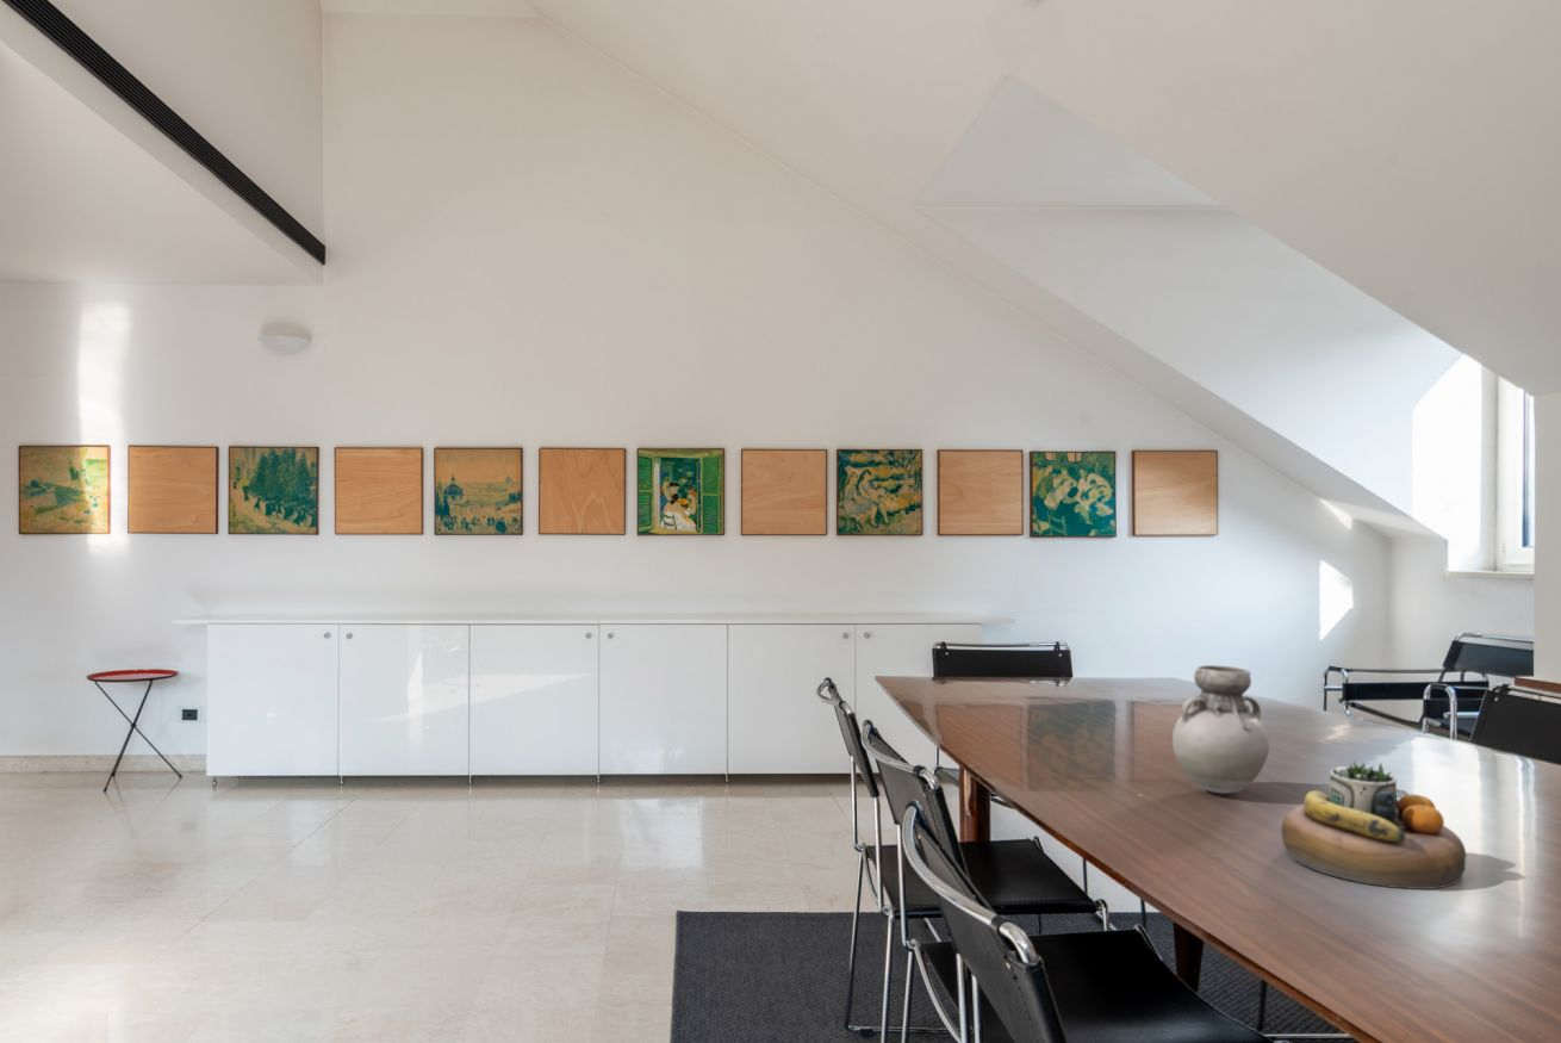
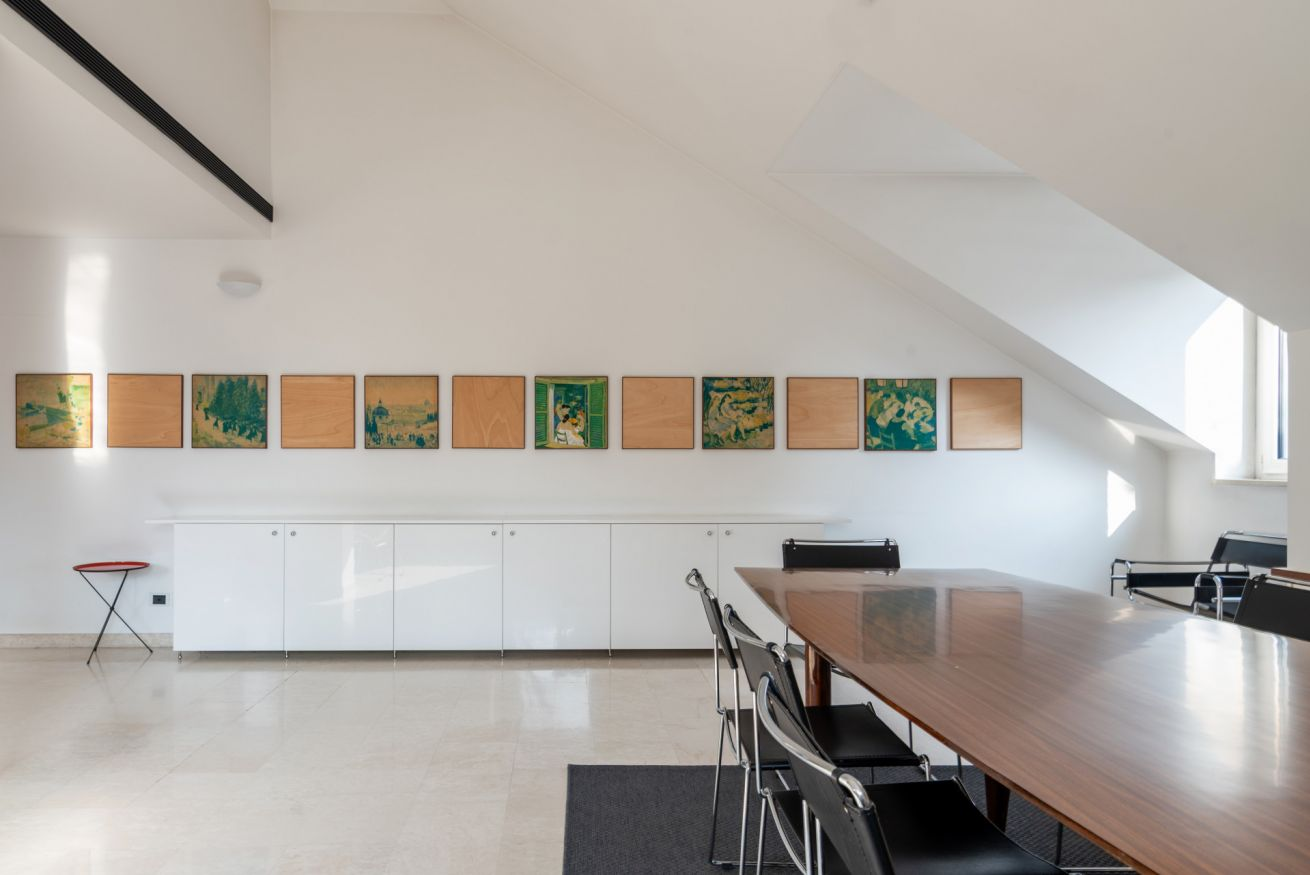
- vase (1219, 730)
- decorative bowl (1369, 813)
